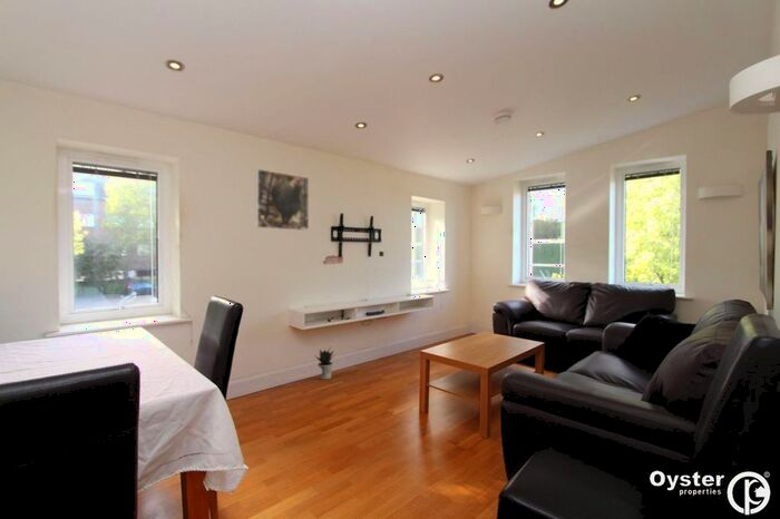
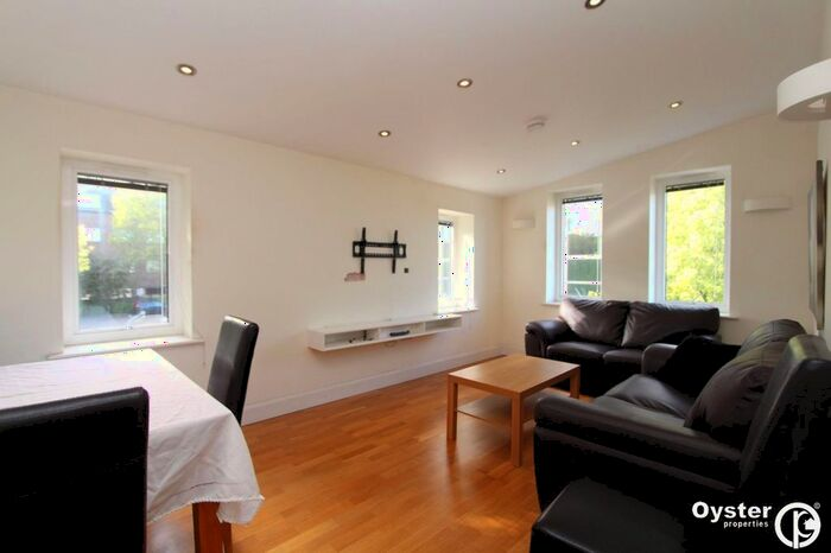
- potted plant (324, 362)
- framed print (283, 200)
